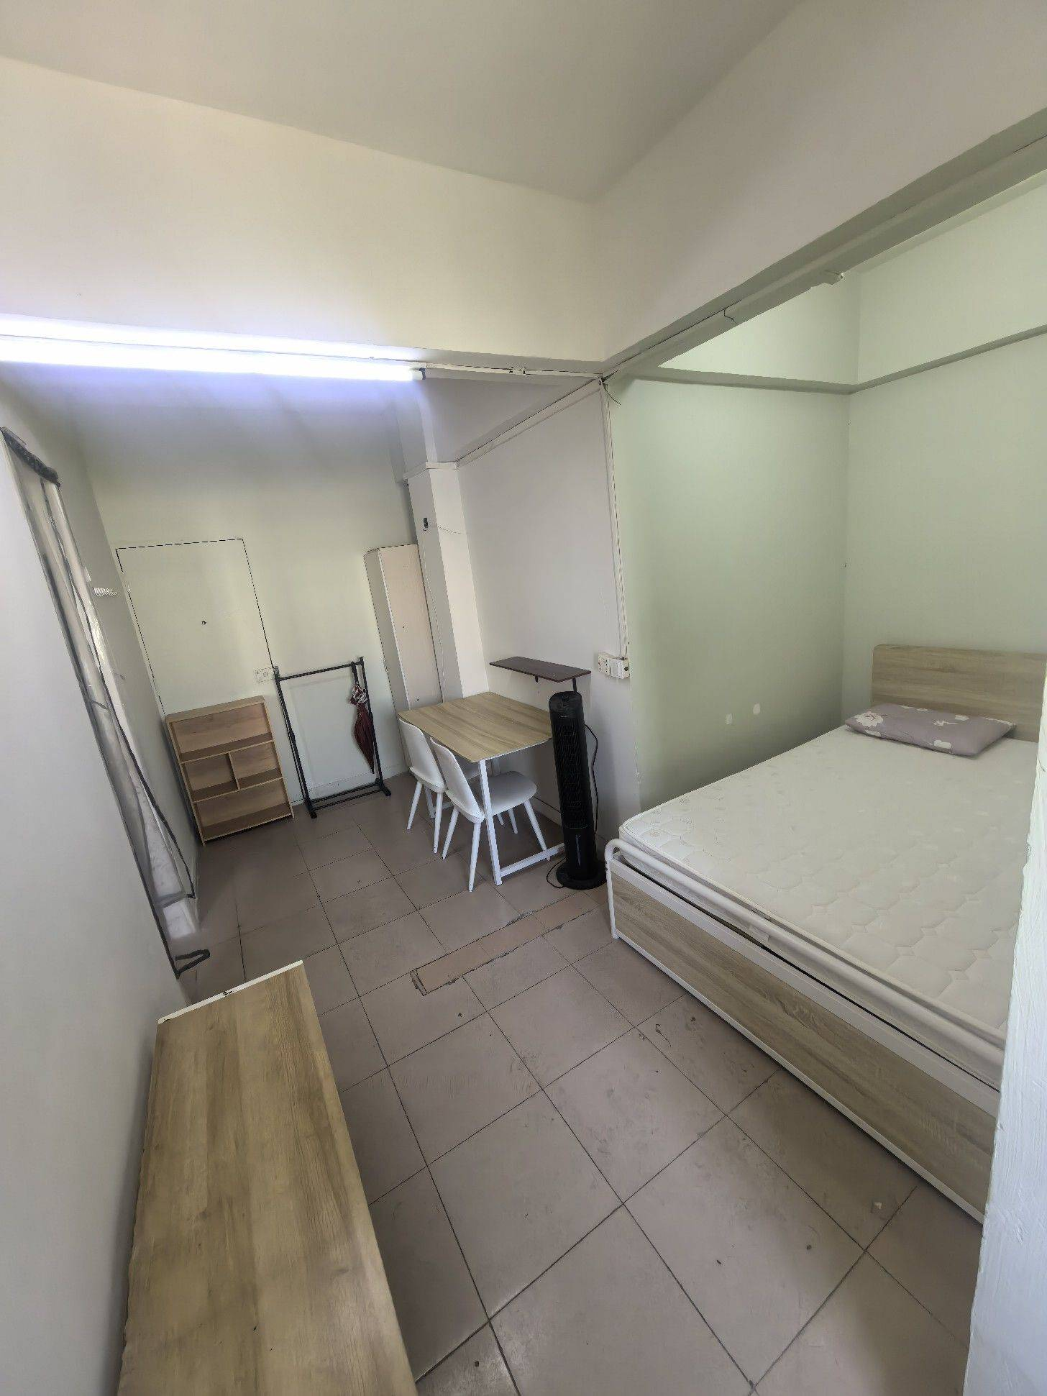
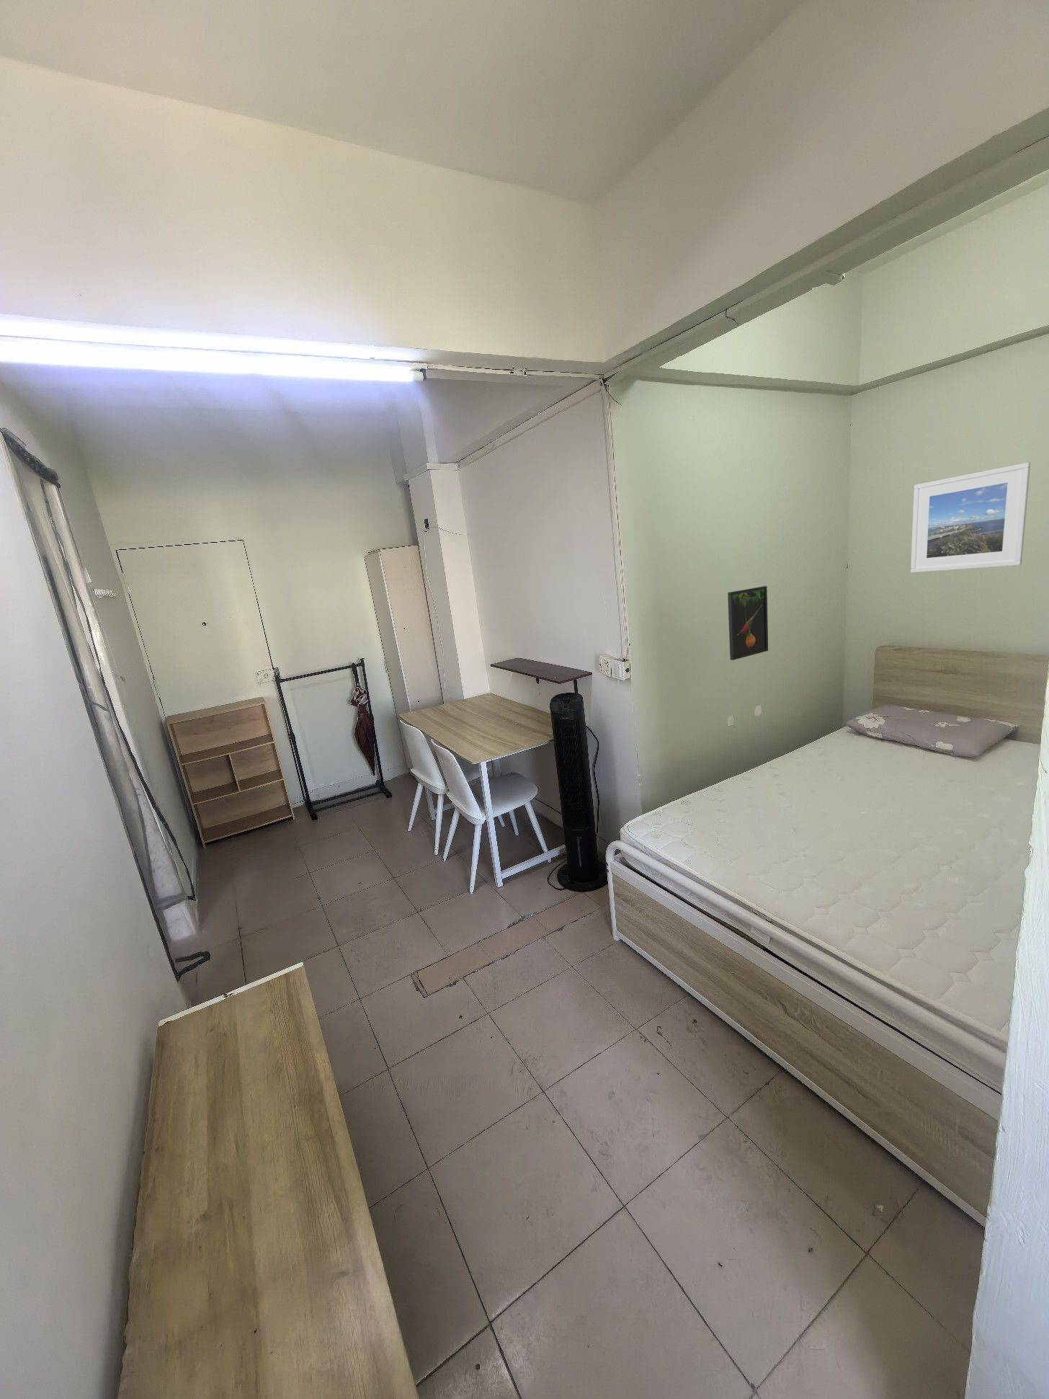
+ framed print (965, 523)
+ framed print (748, 623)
